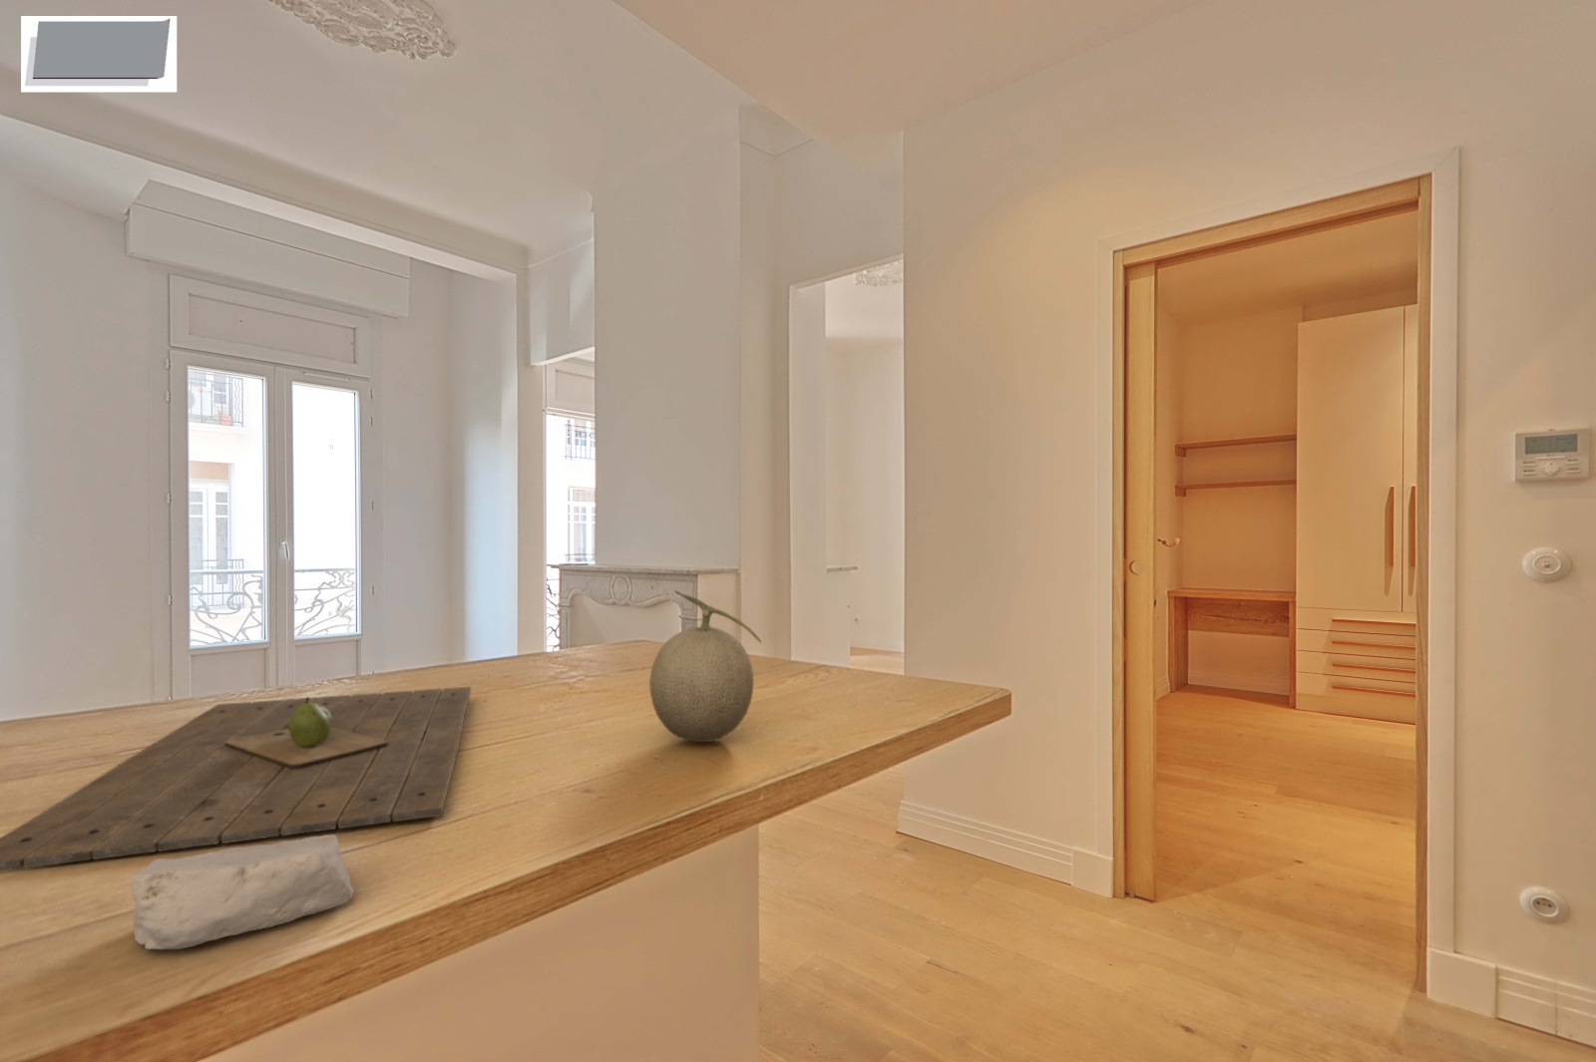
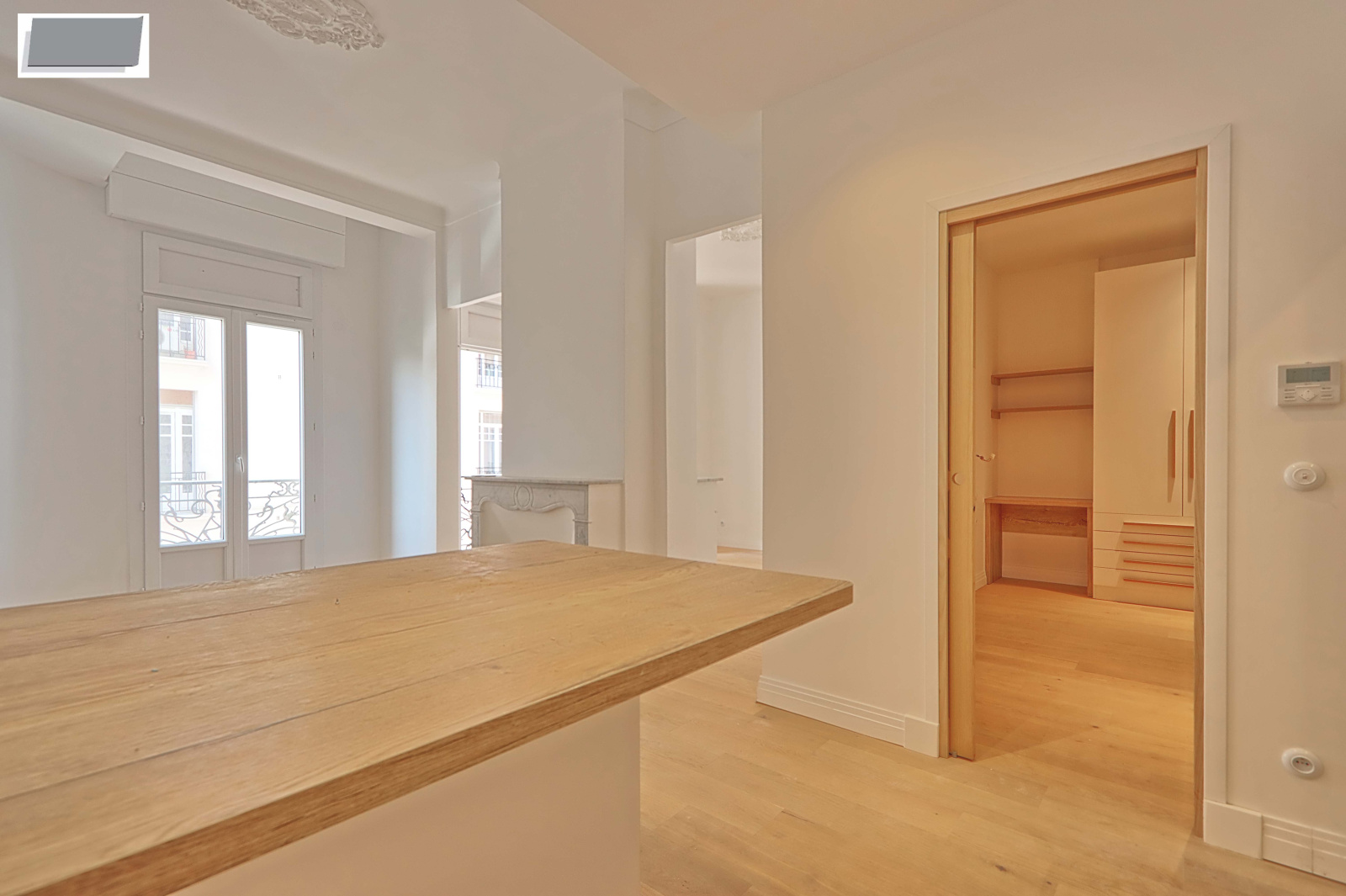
- soap bar (248, 877)
- fruit (707, 666)
- cutting board (305, 724)
